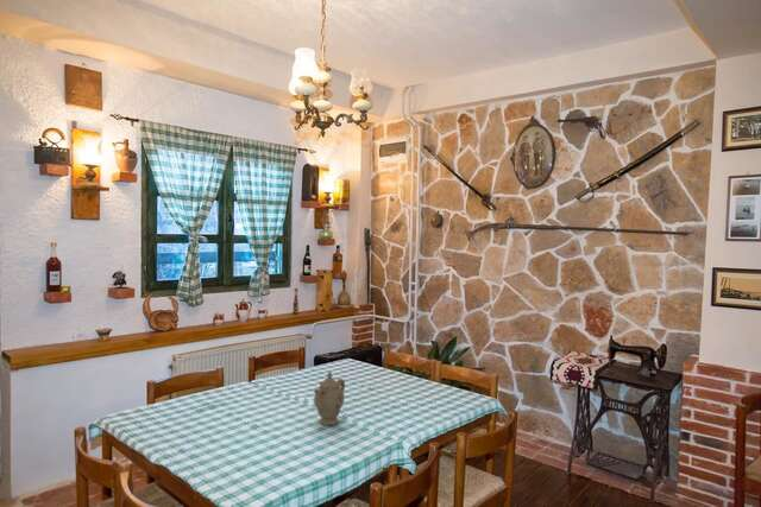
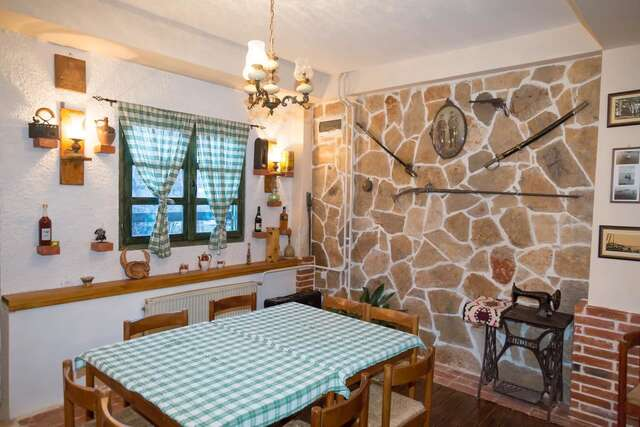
- chinaware (328, 397)
